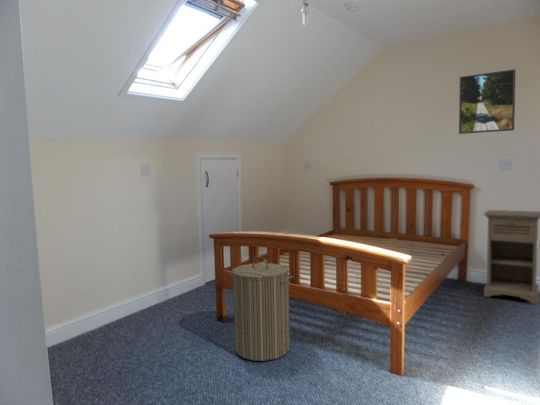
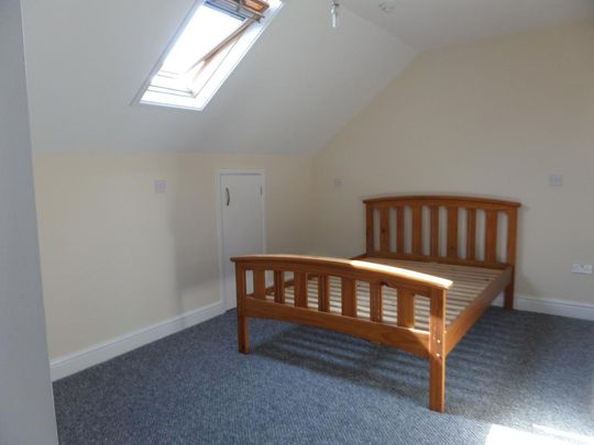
- nightstand (512, 254)
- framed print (486, 102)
- laundry hamper (261, 302)
